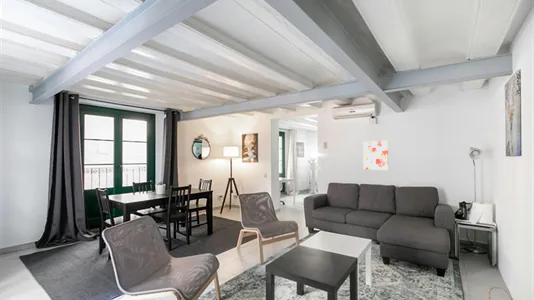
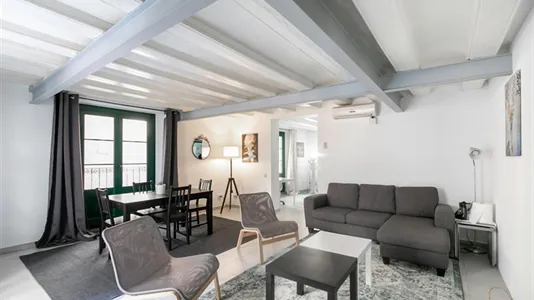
- wall art (375, 155)
